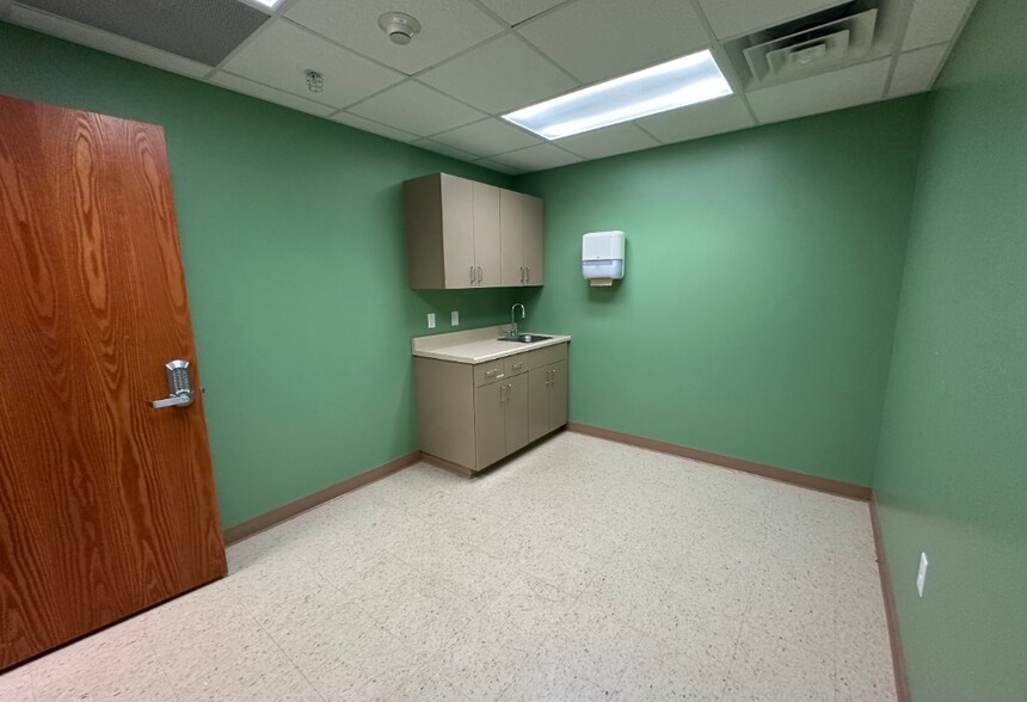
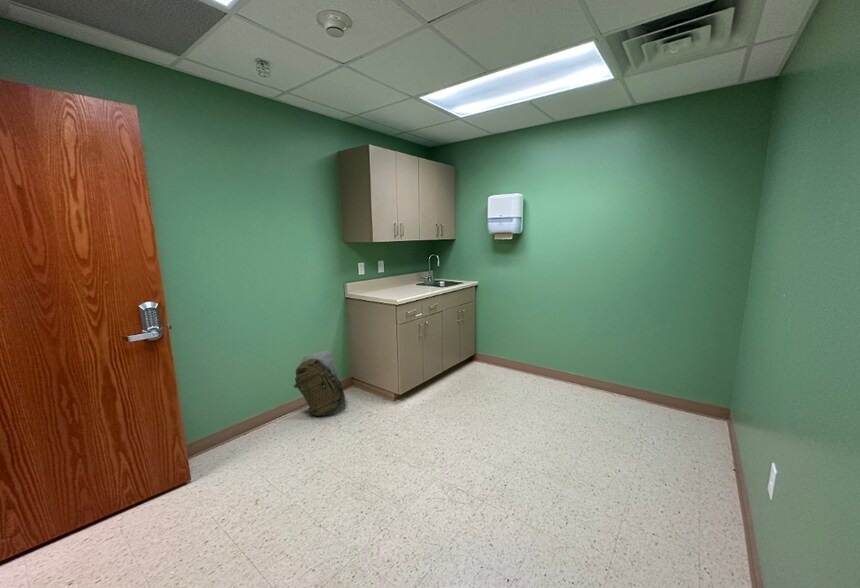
+ backpack (320, 386)
